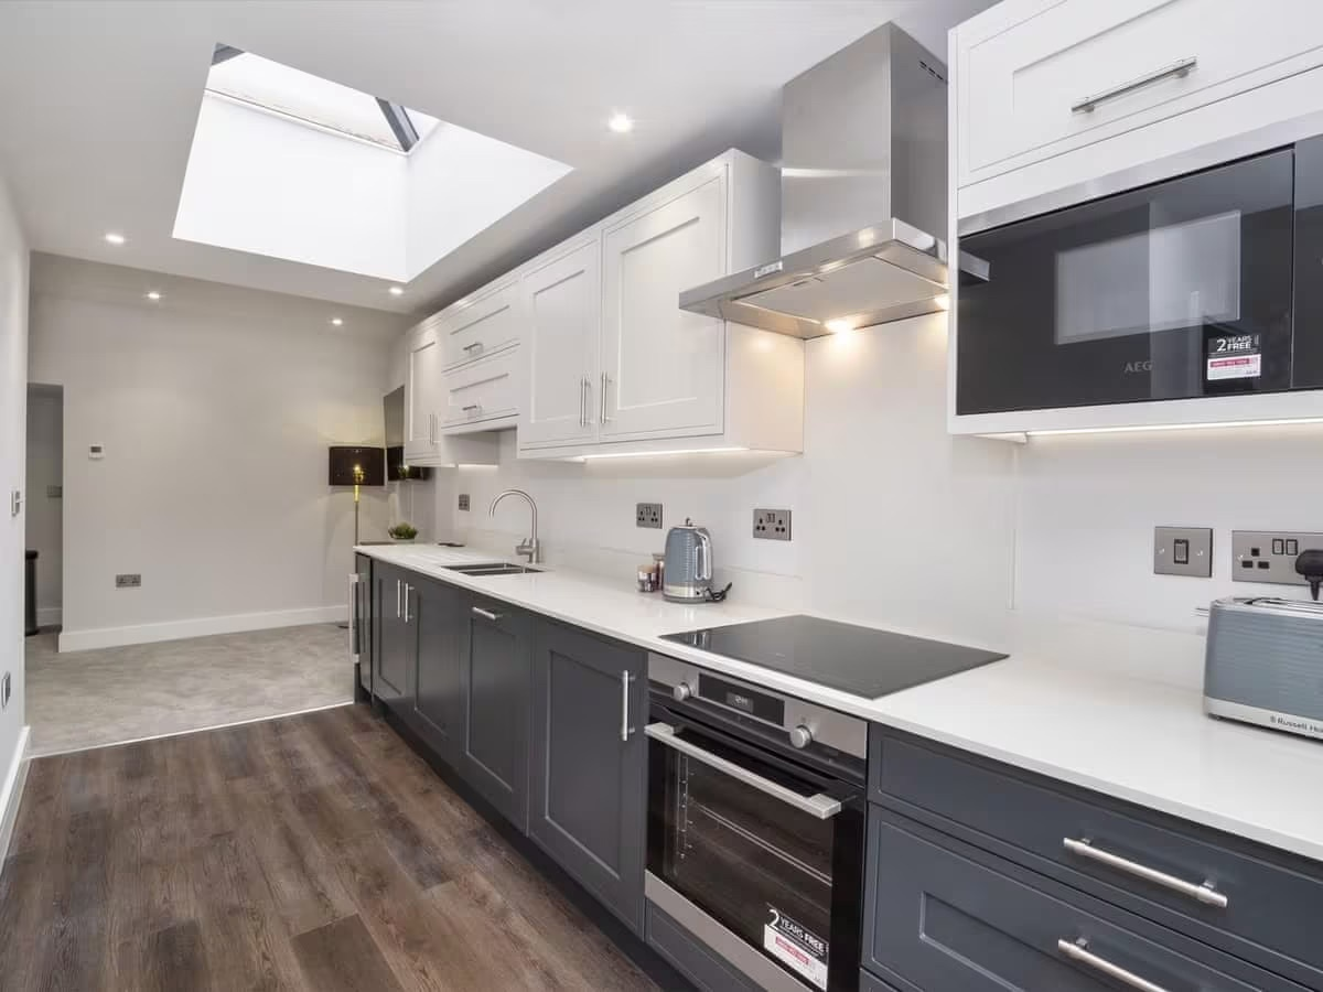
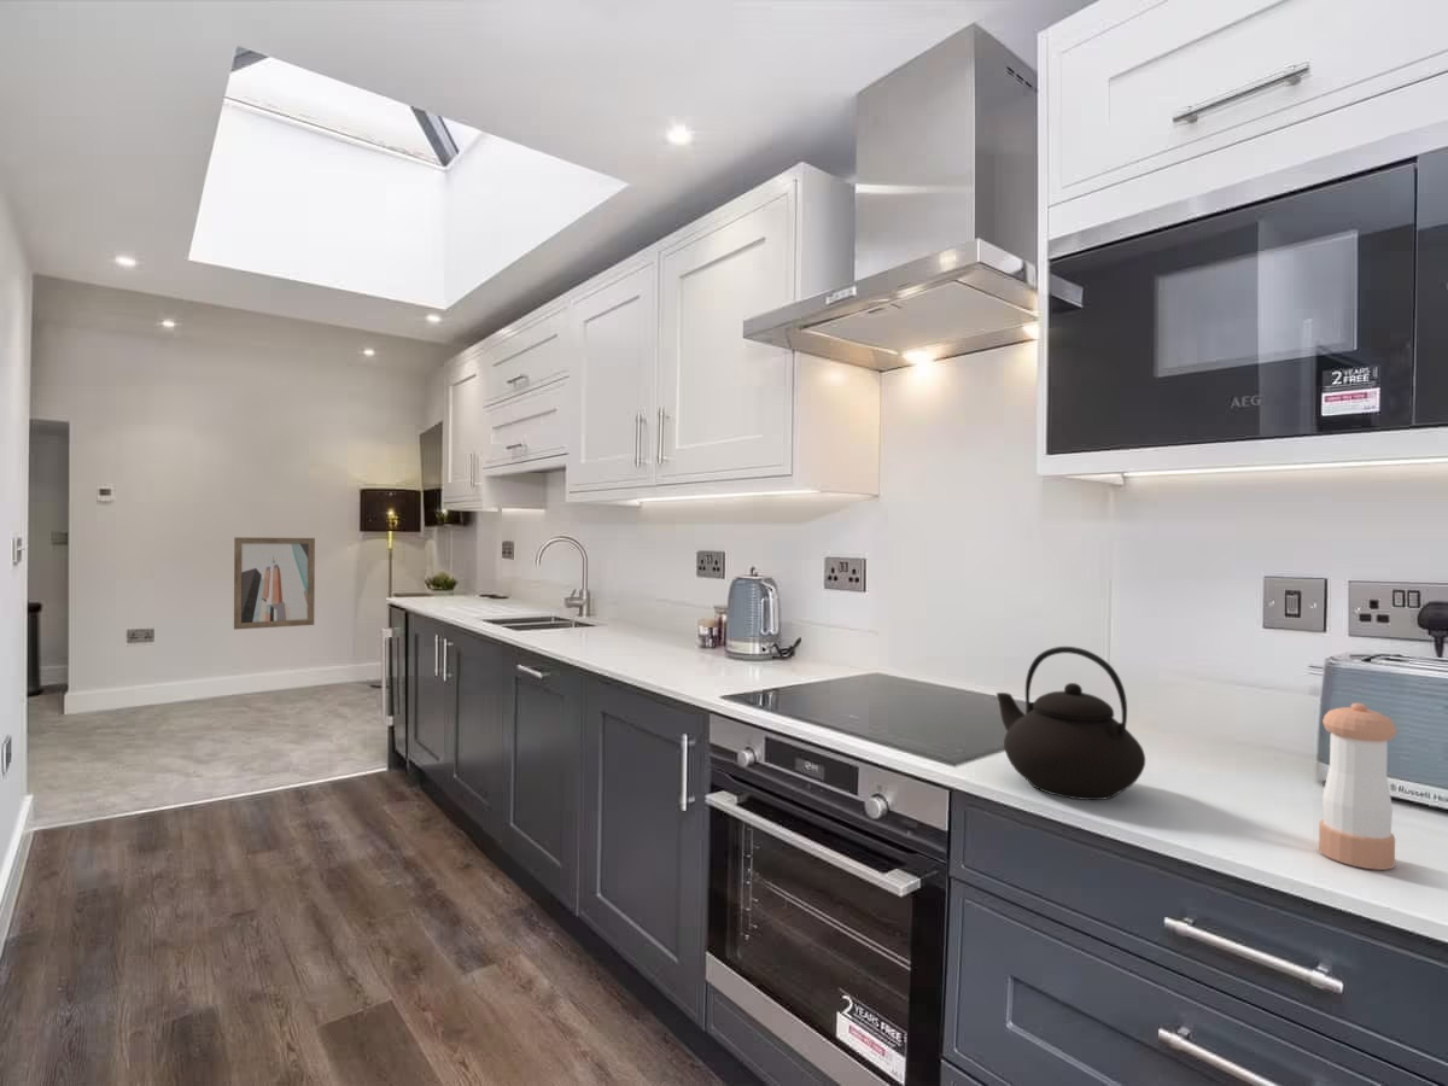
+ teapot (1059, 713)
+ wall art (275, 582)
+ pepper shaker (1356, 780)
